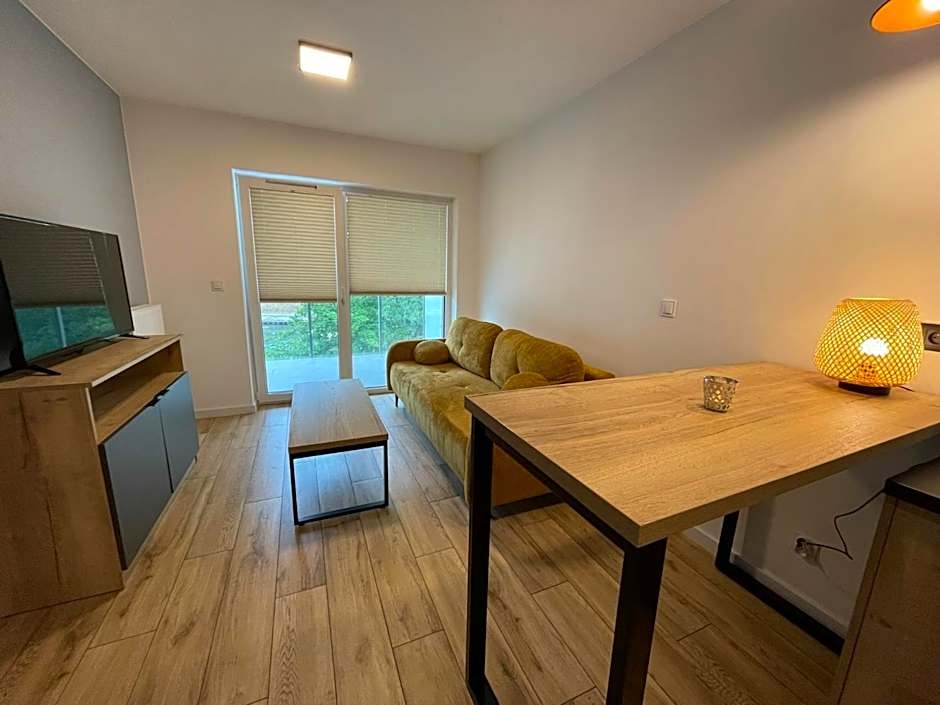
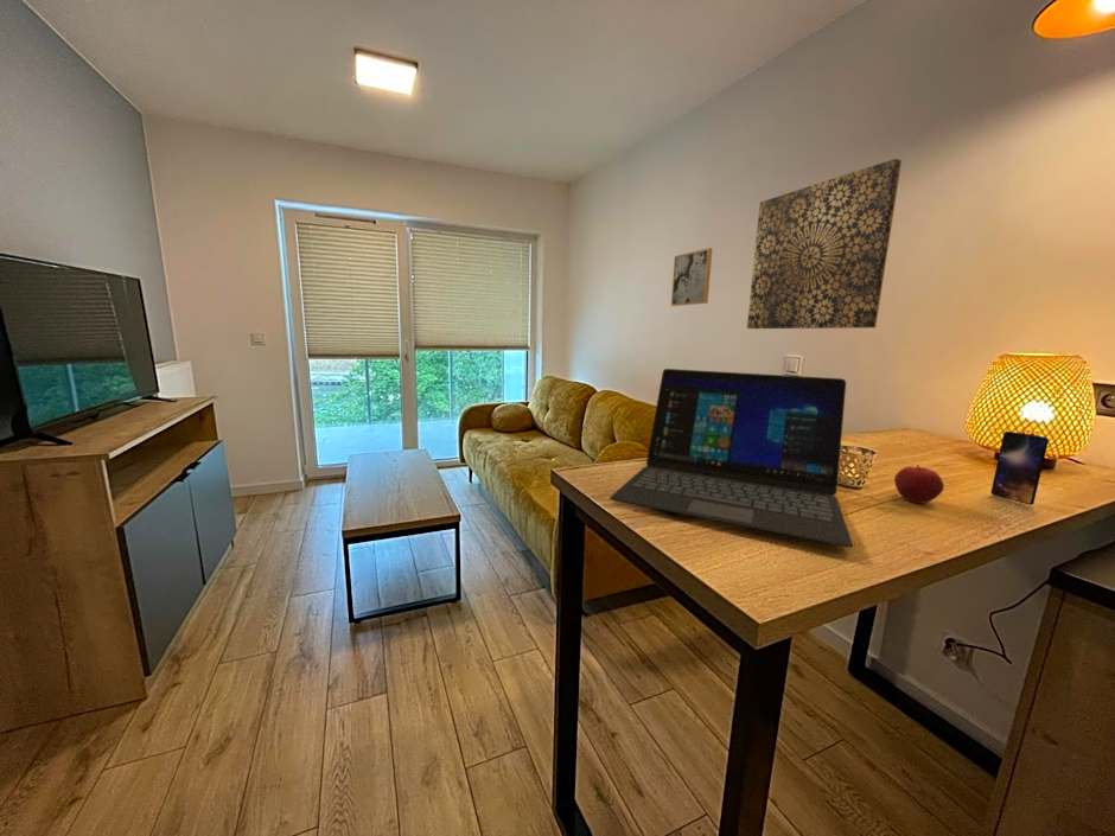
+ wall art (811, 257)
+ apple (918, 483)
+ wall art (690, 279)
+ smartphone (1018, 467)
+ laptop (734, 435)
